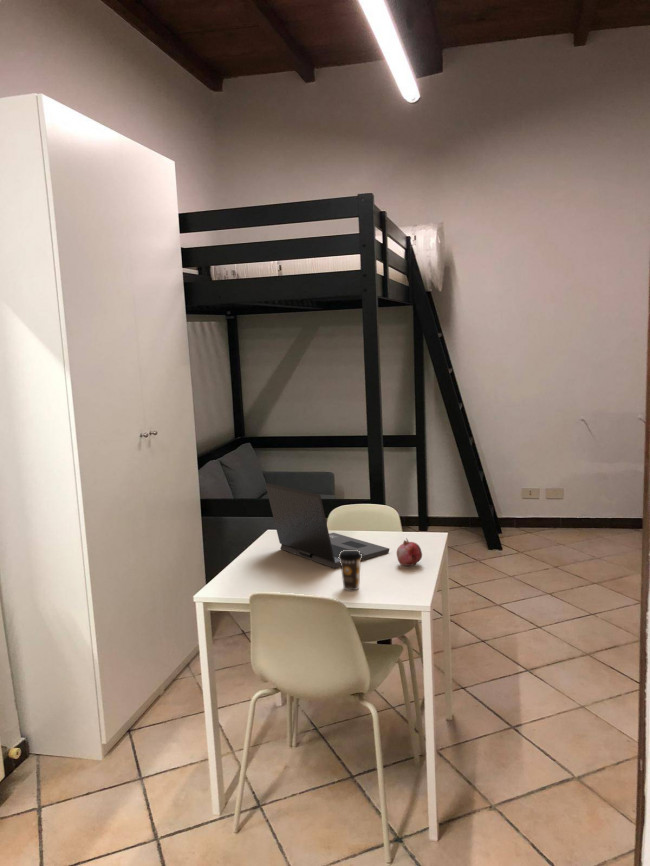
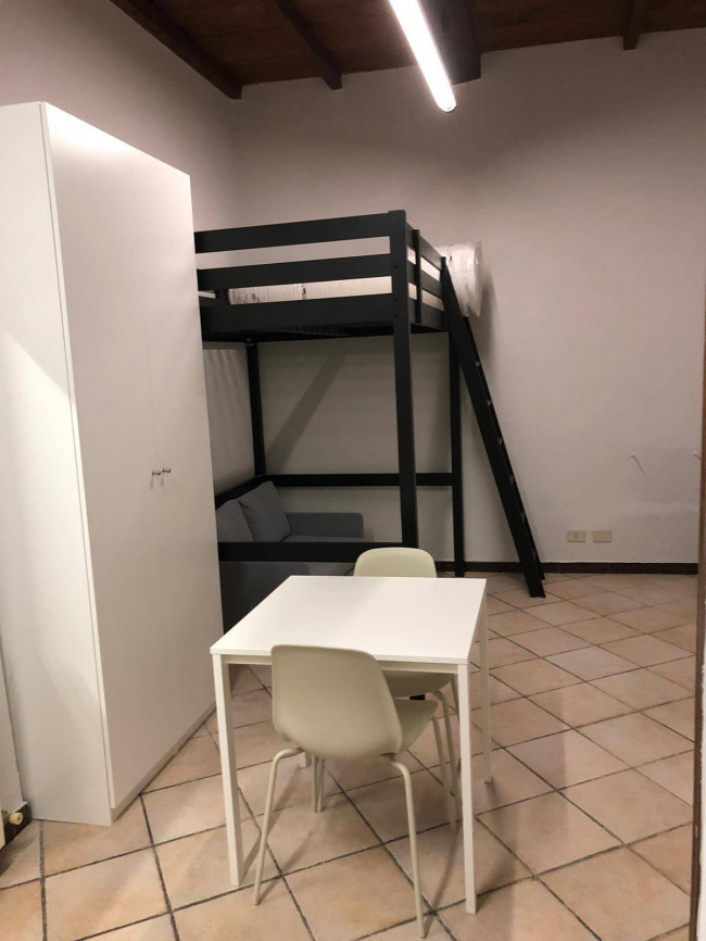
- fruit (409, 551)
- laptop (325, 518)
- coffee cup (350, 570)
